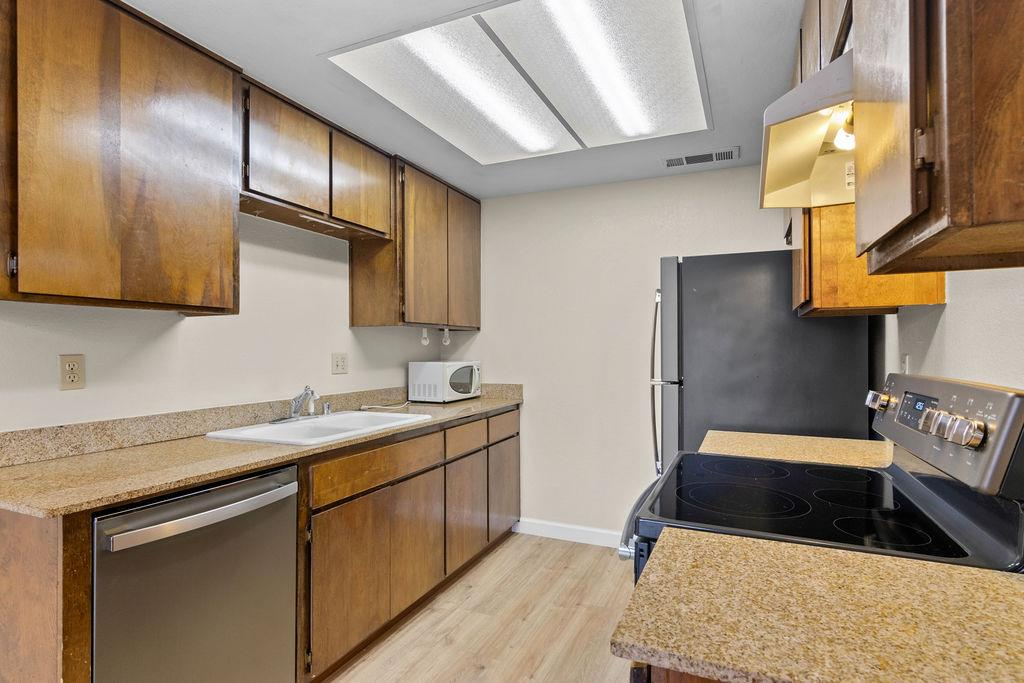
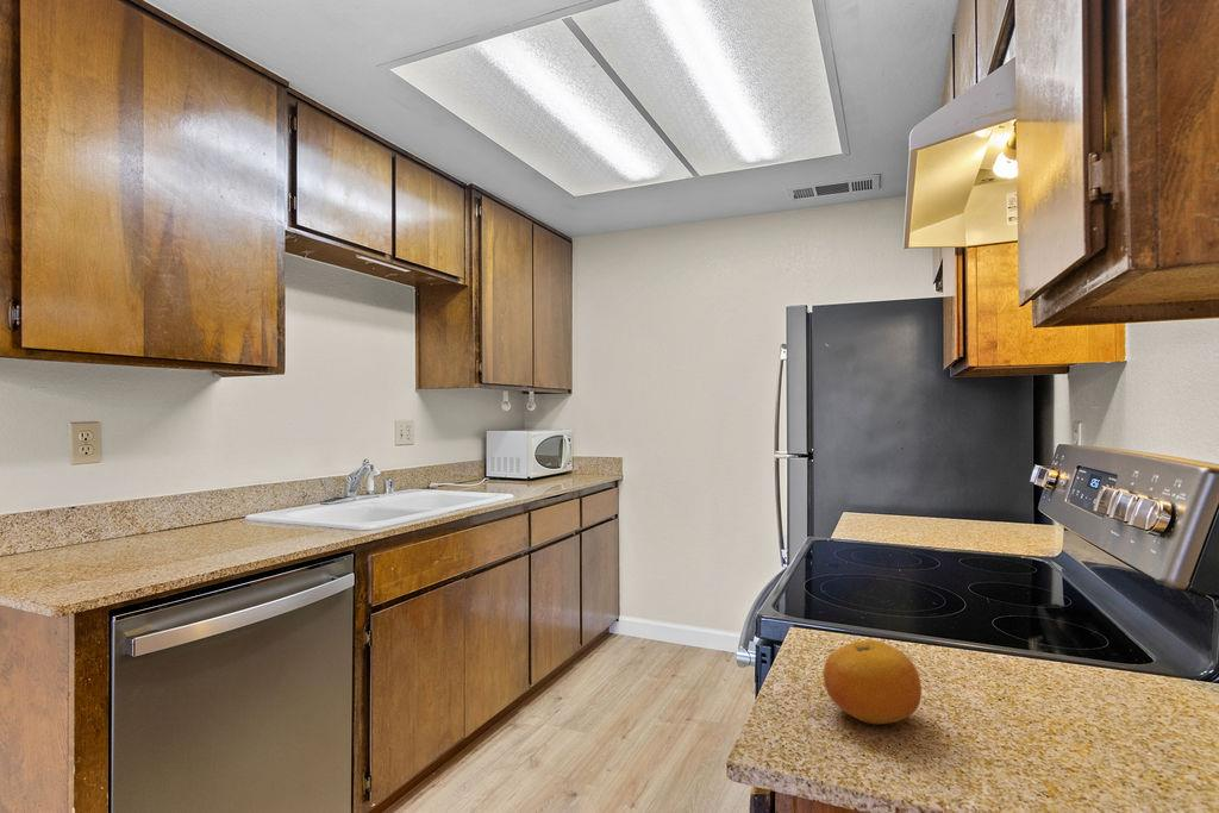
+ fruit (871, 680)
